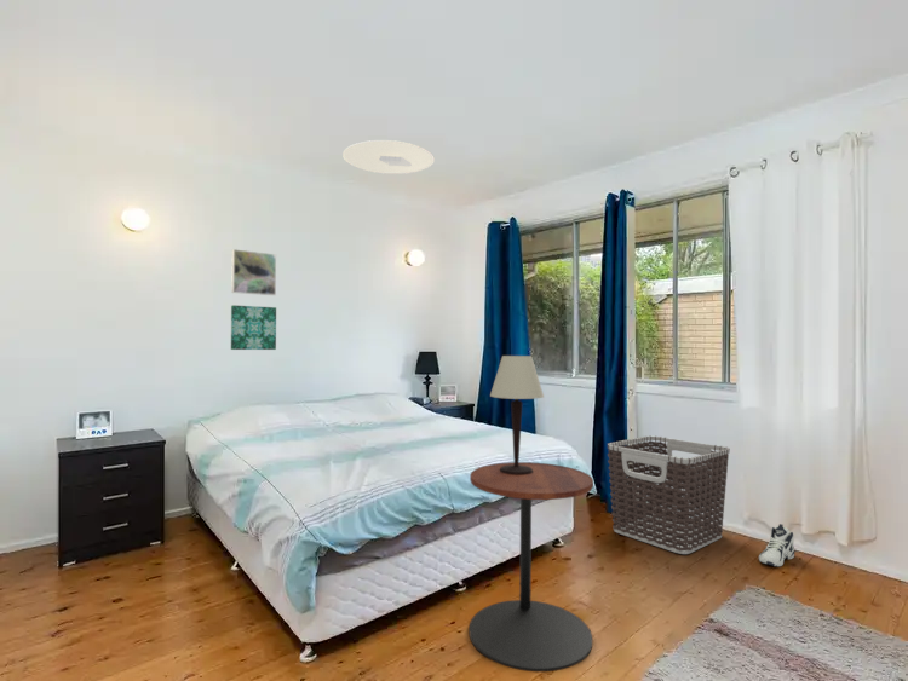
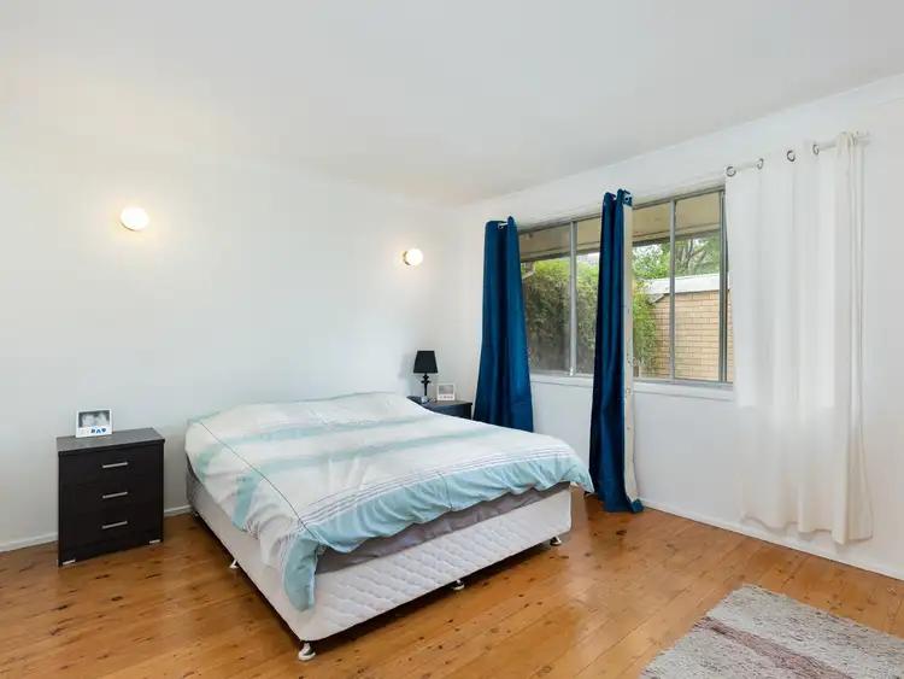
- ceiling light (389, 154)
- side table (529, 554)
- wall art (253, 328)
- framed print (254, 272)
- clothes hamper (667, 489)
- table lamp (516, 411)
- sneaker (776, 542)
